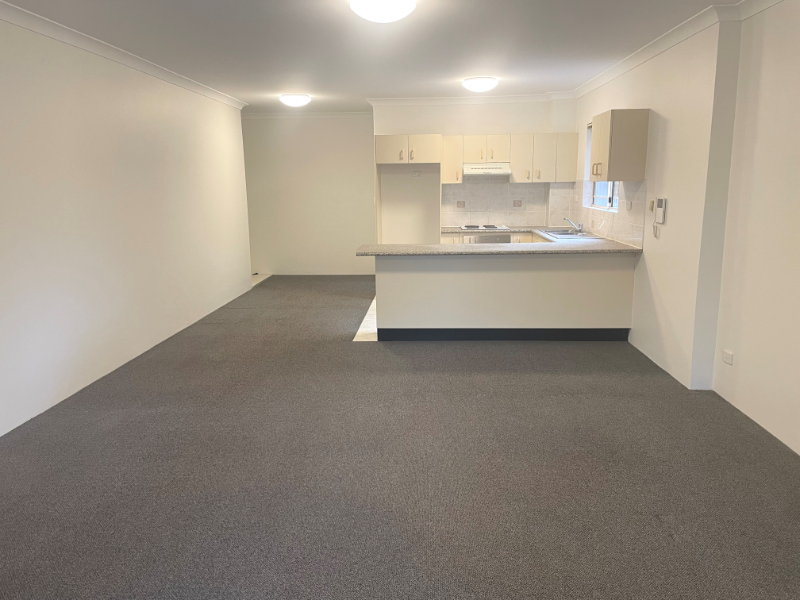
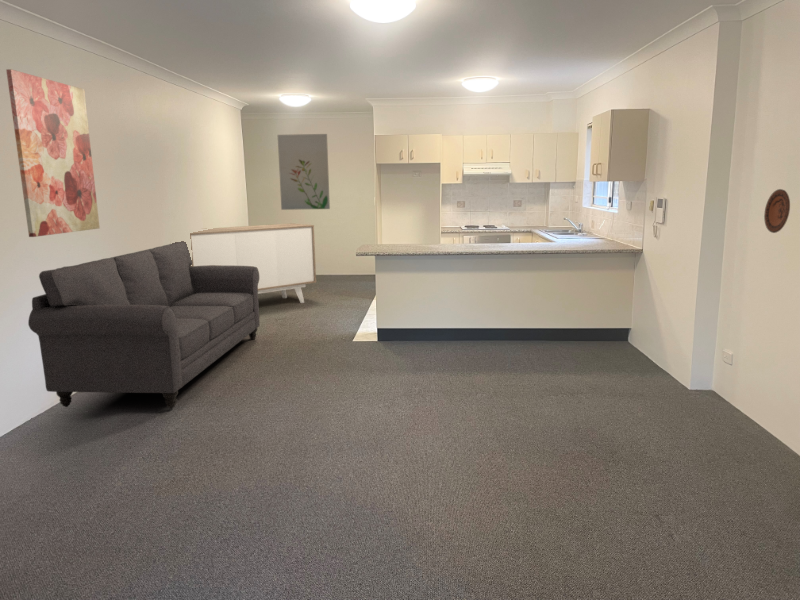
+ sofa (169, 310)
+ decorative plate (777, 211)
+ wall art (303, 172)
+ sideboard (247, 265)
+ wall art (58, 158)
